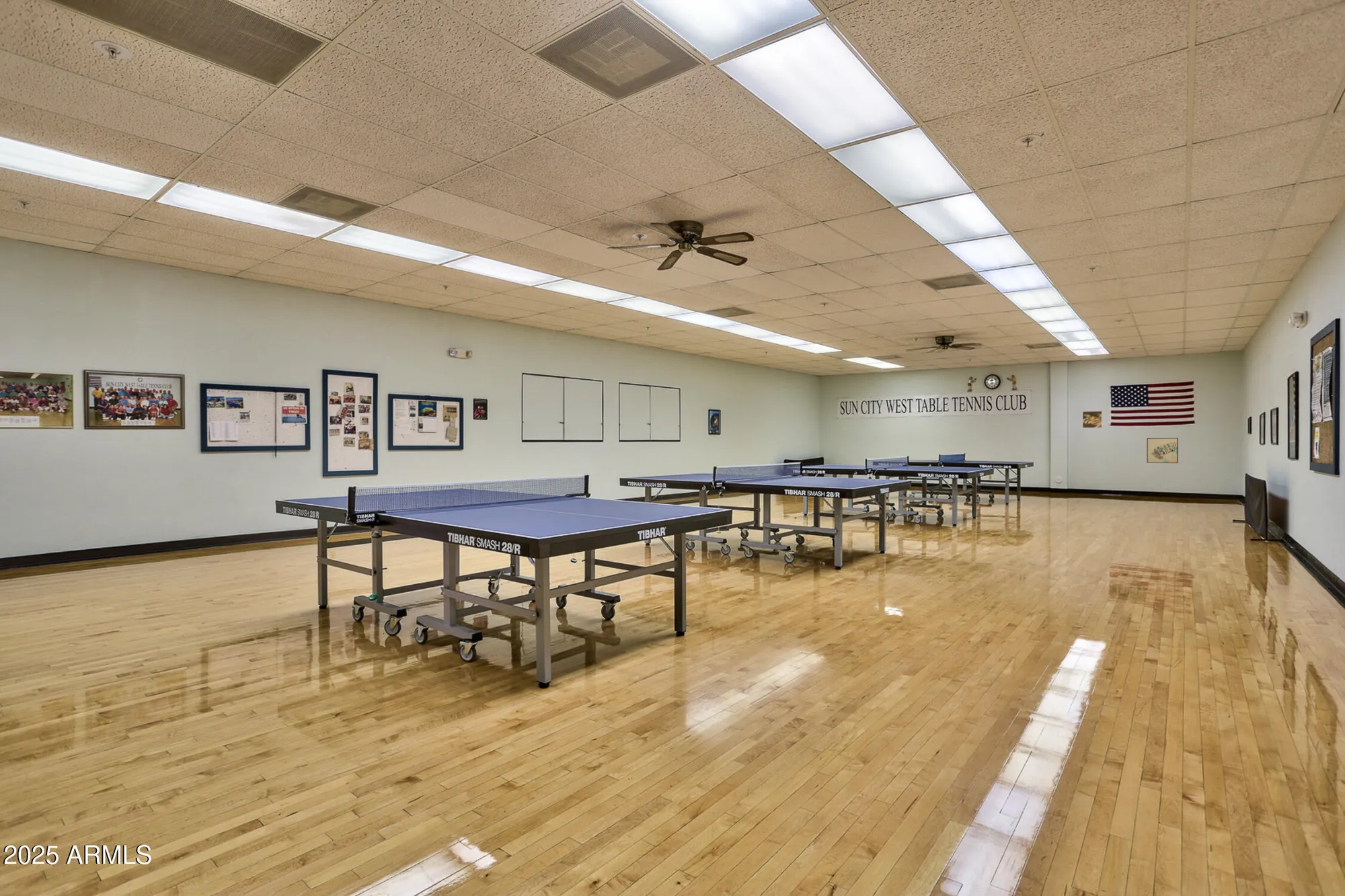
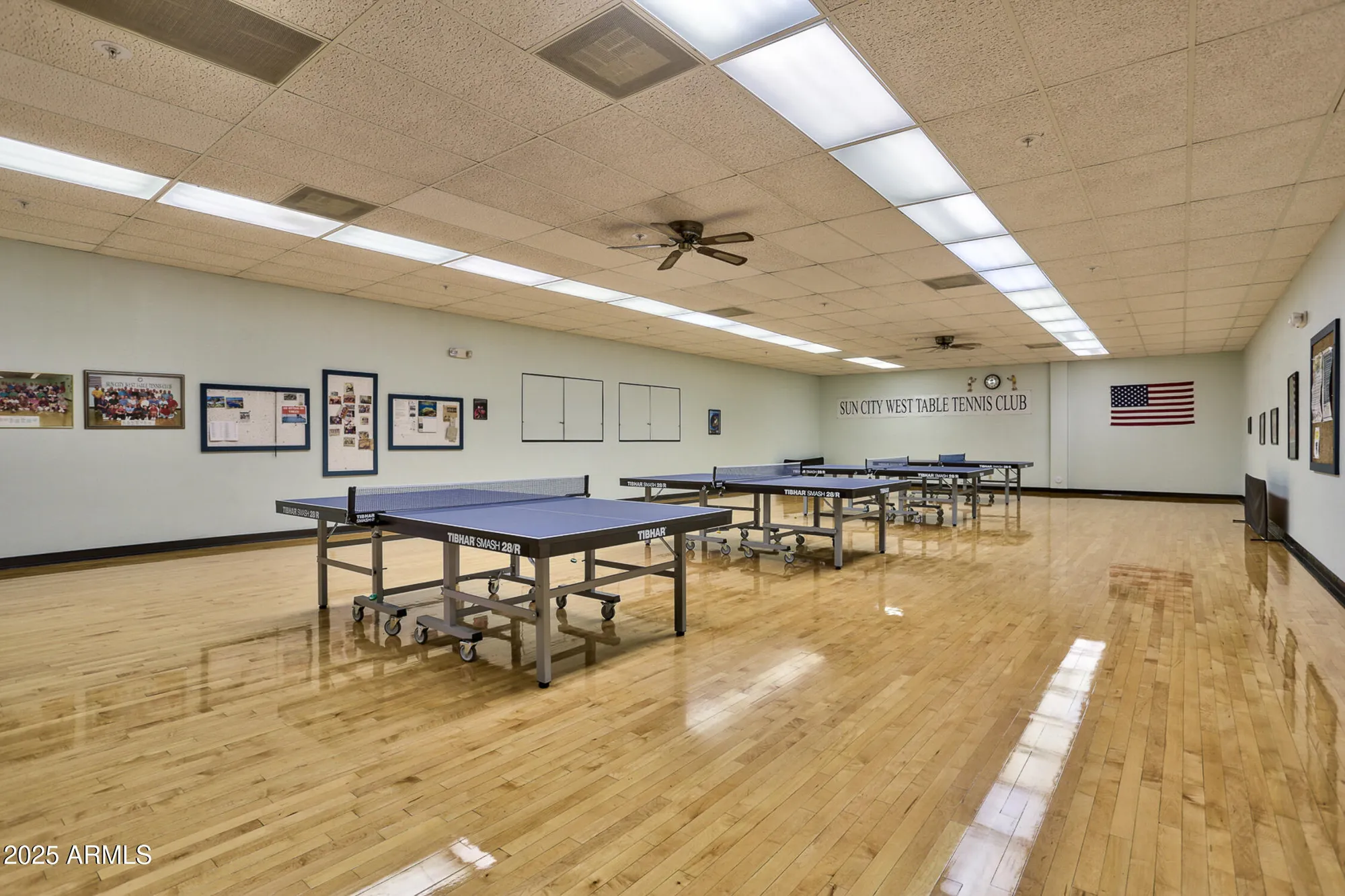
- wall art (1162, 450)
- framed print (1092, 419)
